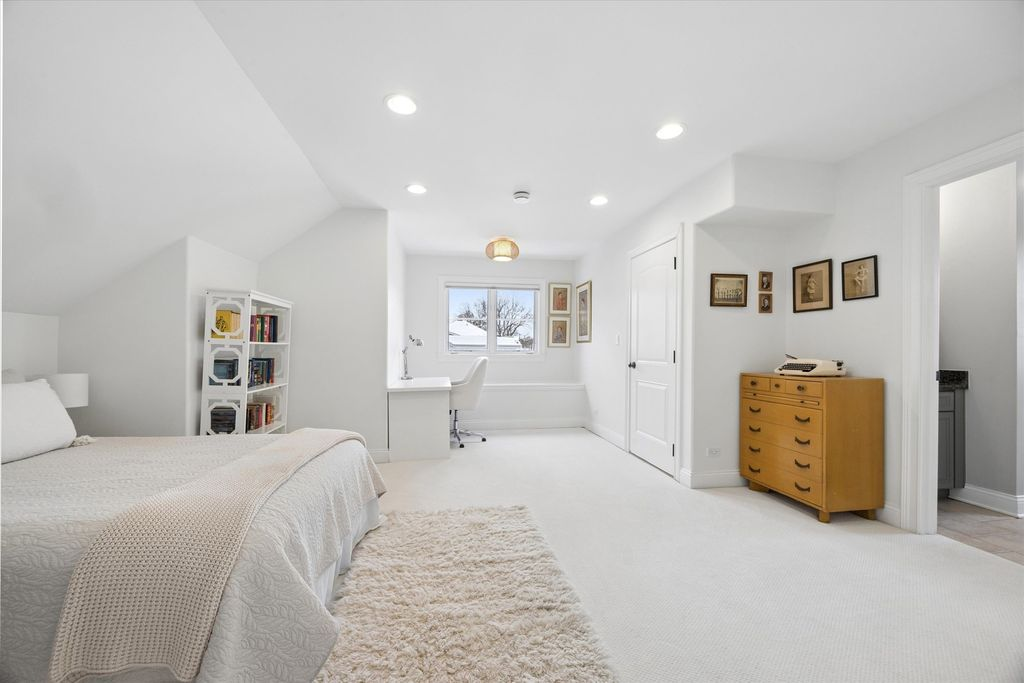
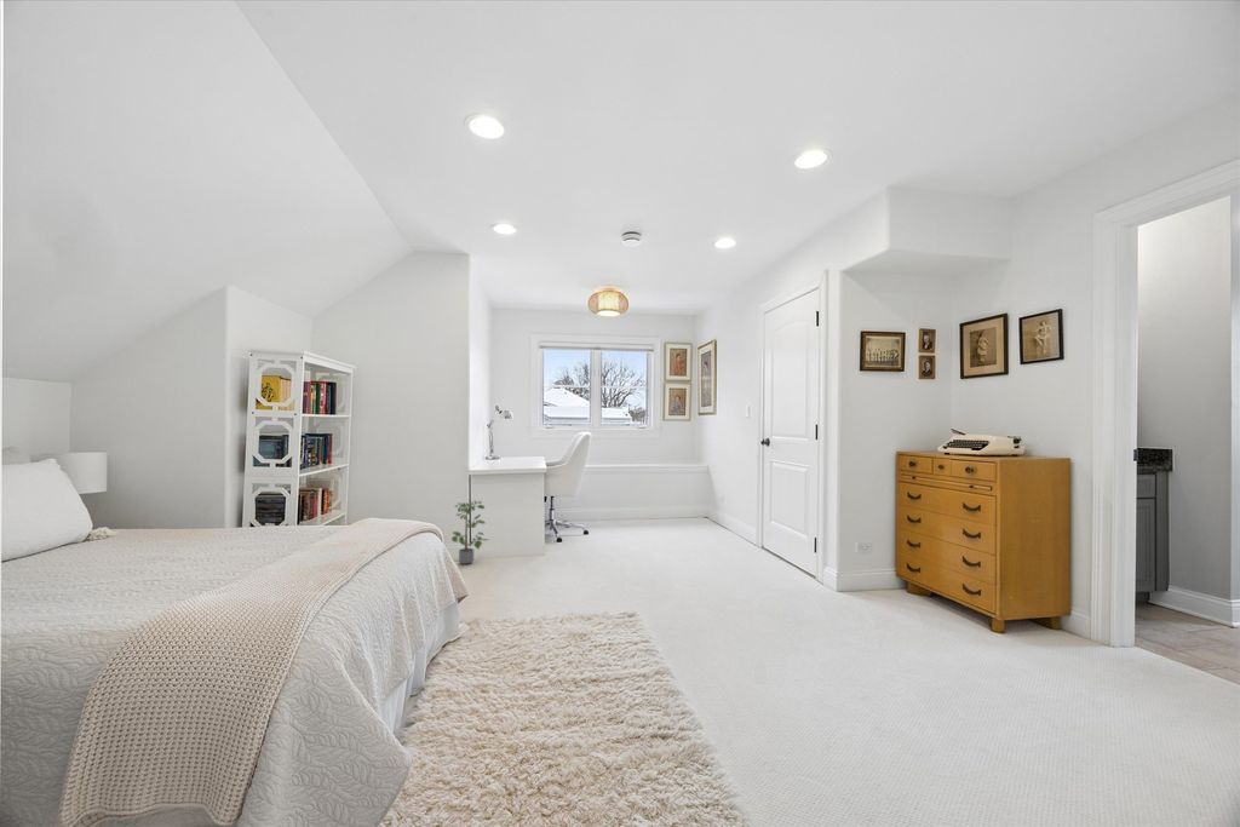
+ potted plant (471, 527)
